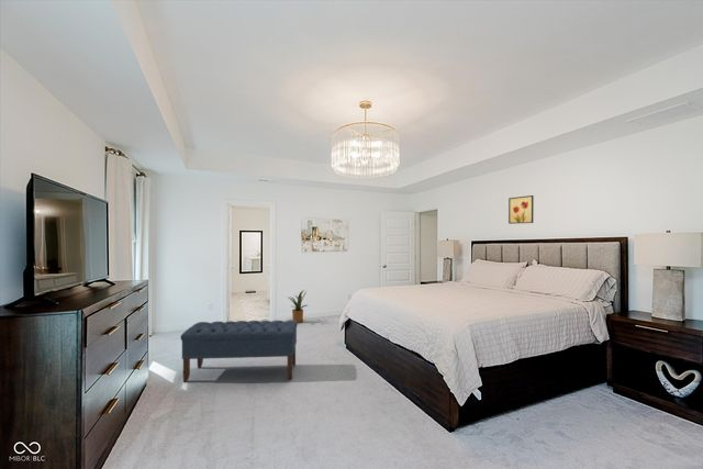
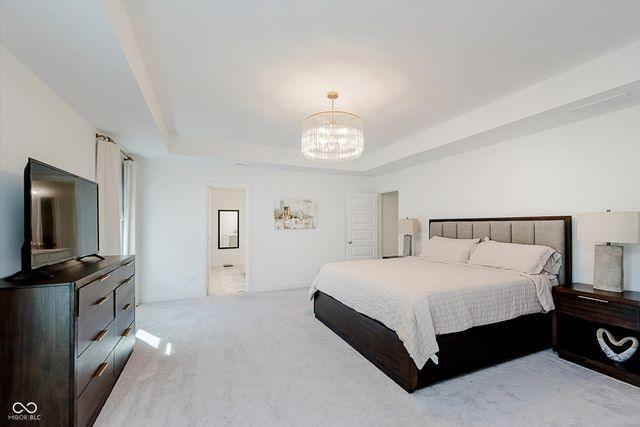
- wall art (521, 210)
- house plant (297, 305)
- bench (243, 348)
